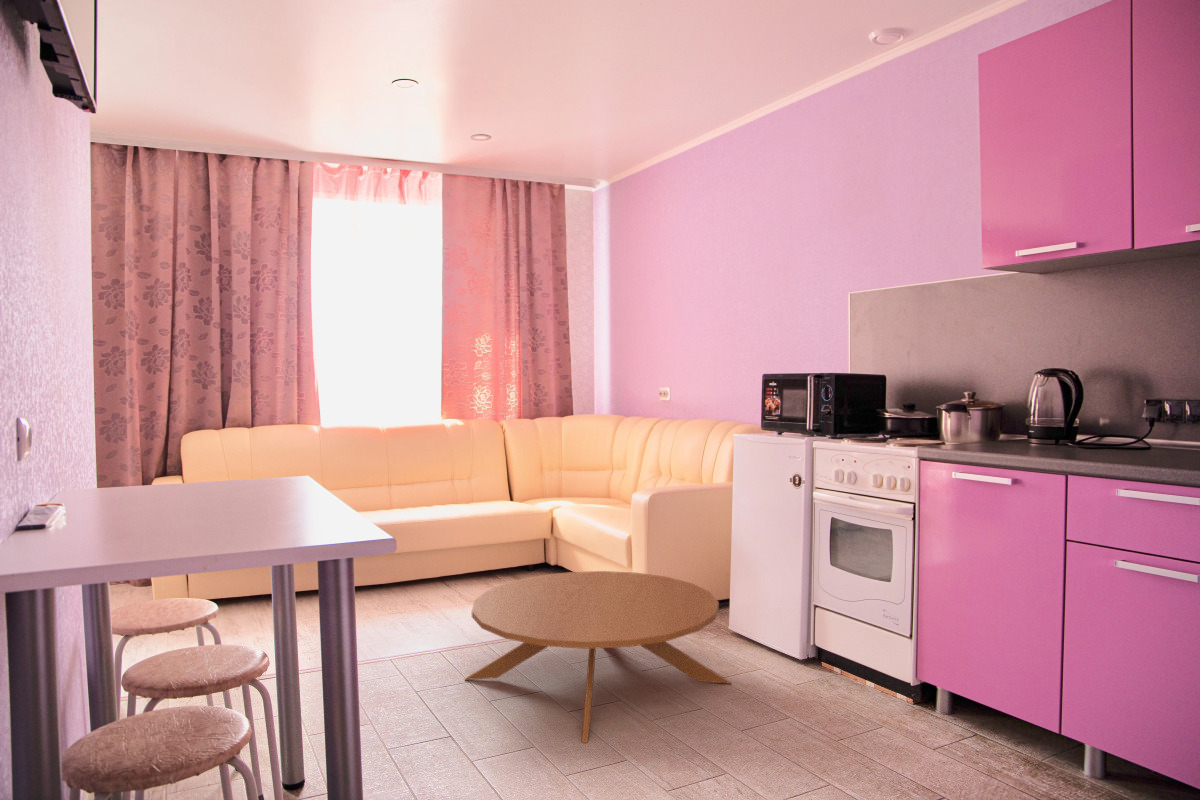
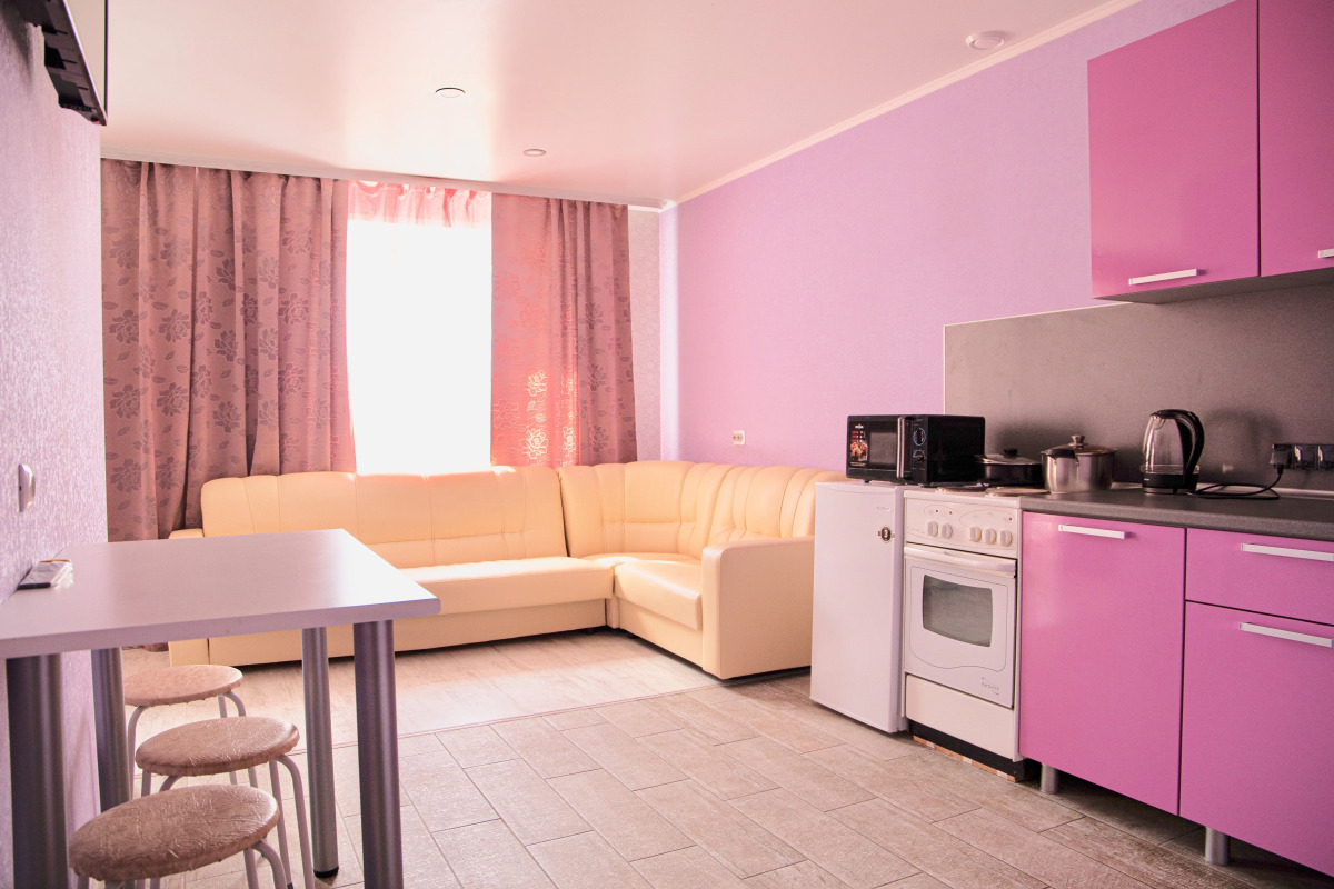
- coffee table (596, 641)
